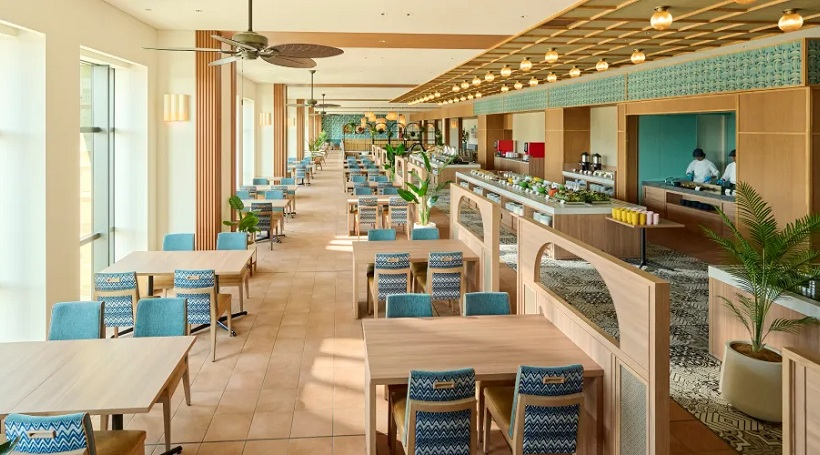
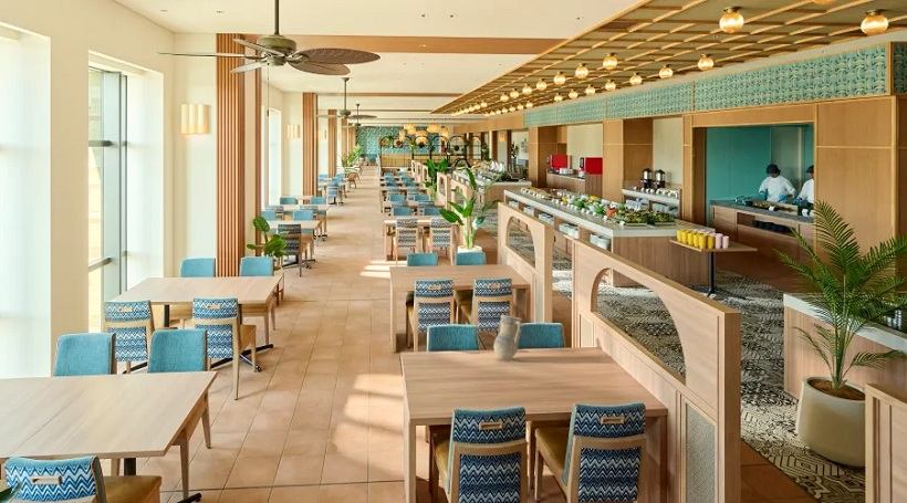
+ vase (508, 336)
